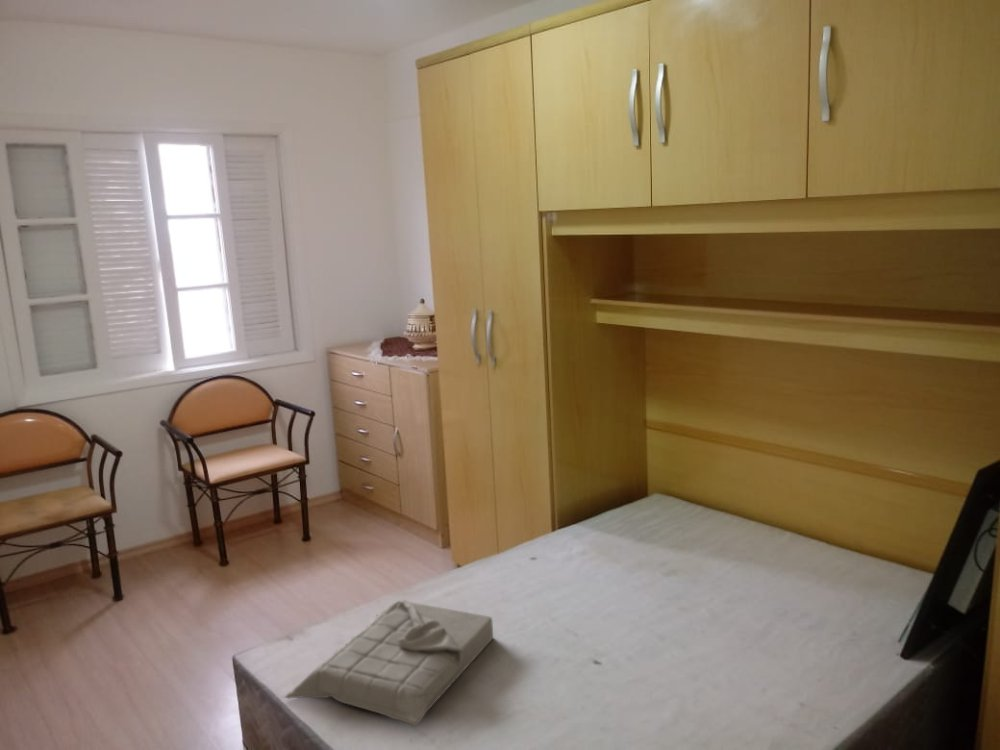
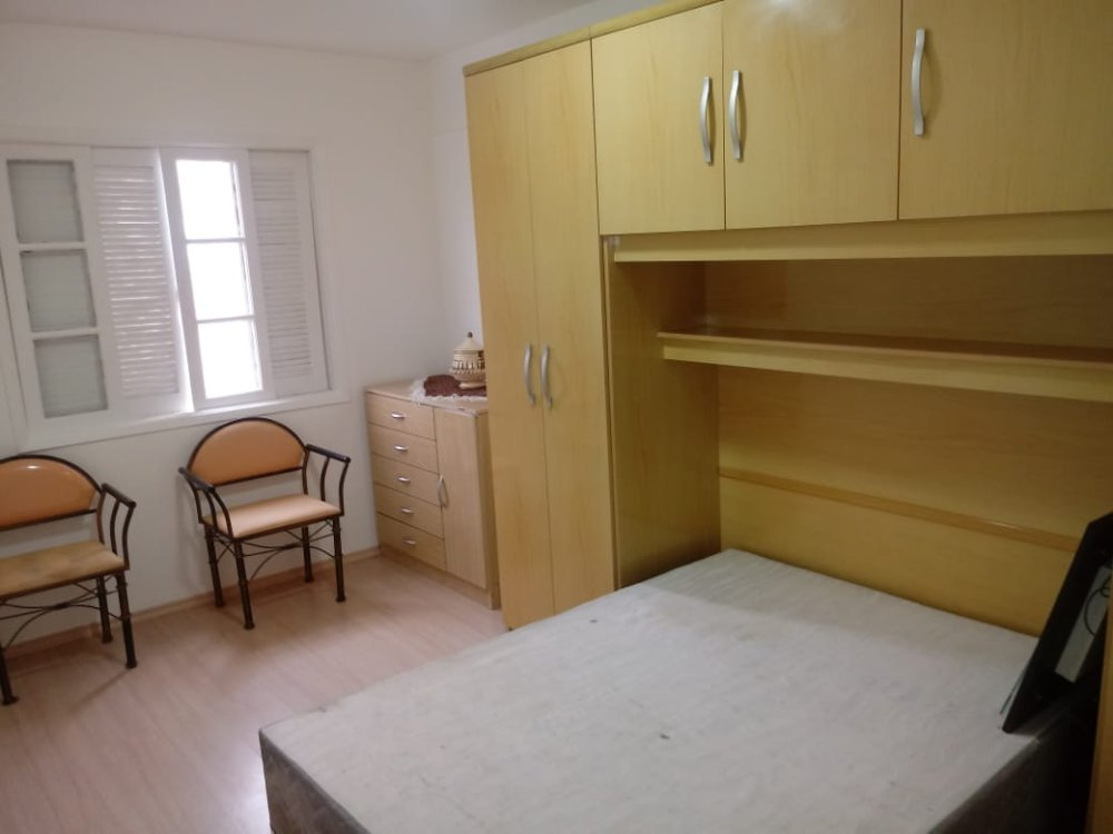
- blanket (398, 649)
